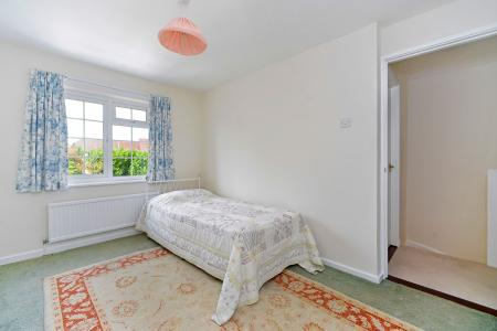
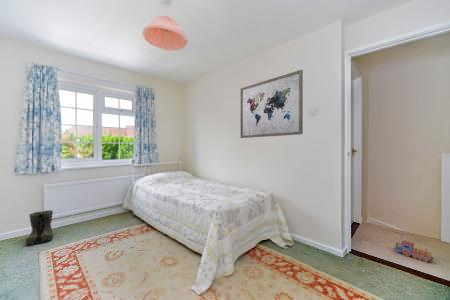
+ wall art (267, 108)
+ boots (40, 226)
+ toy train (412, 249)
